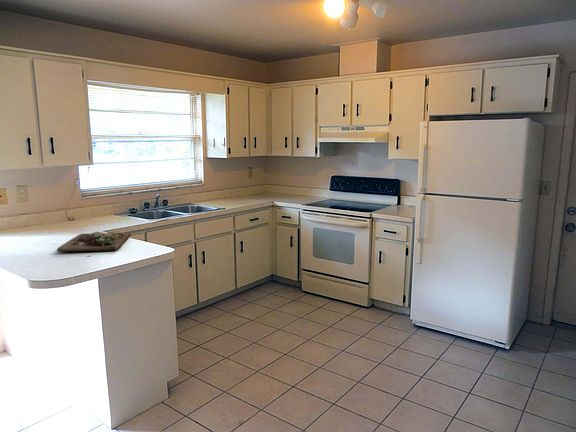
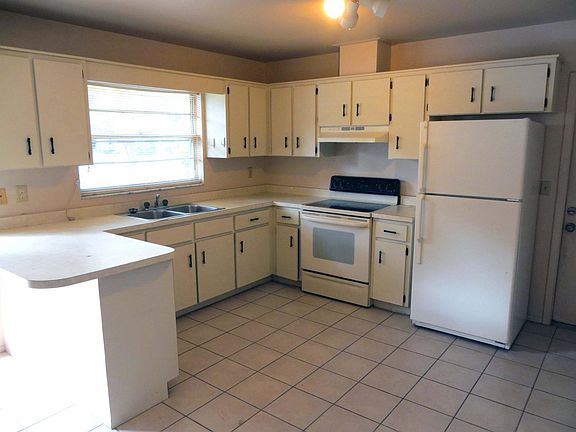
- cutting board (97, 237)
